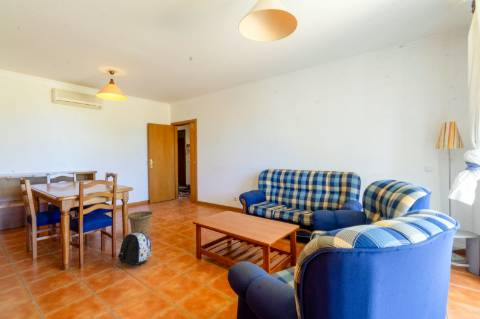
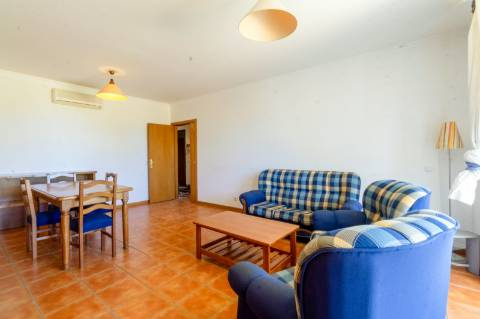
- backpack (137, 247)
- basket (140, 225)
